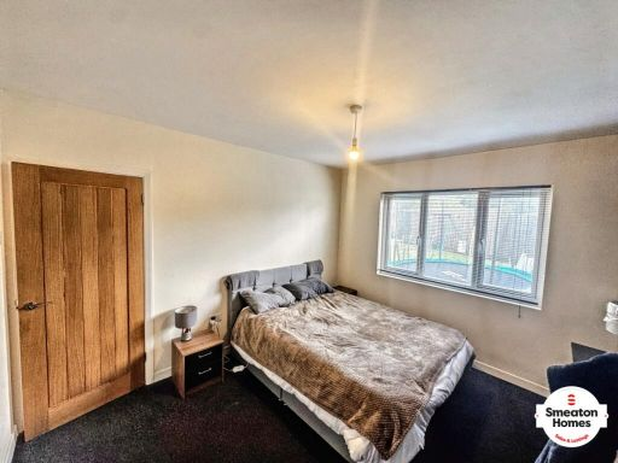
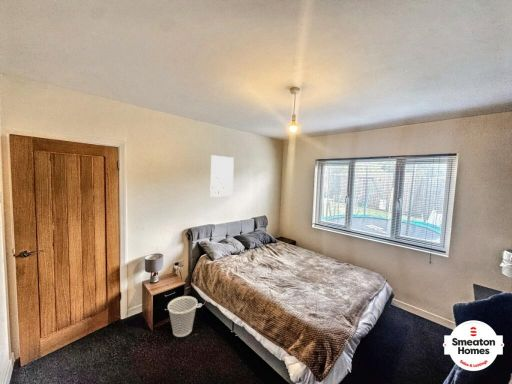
+ wastebasket (182, 317)
+ wall art (222, 176)
